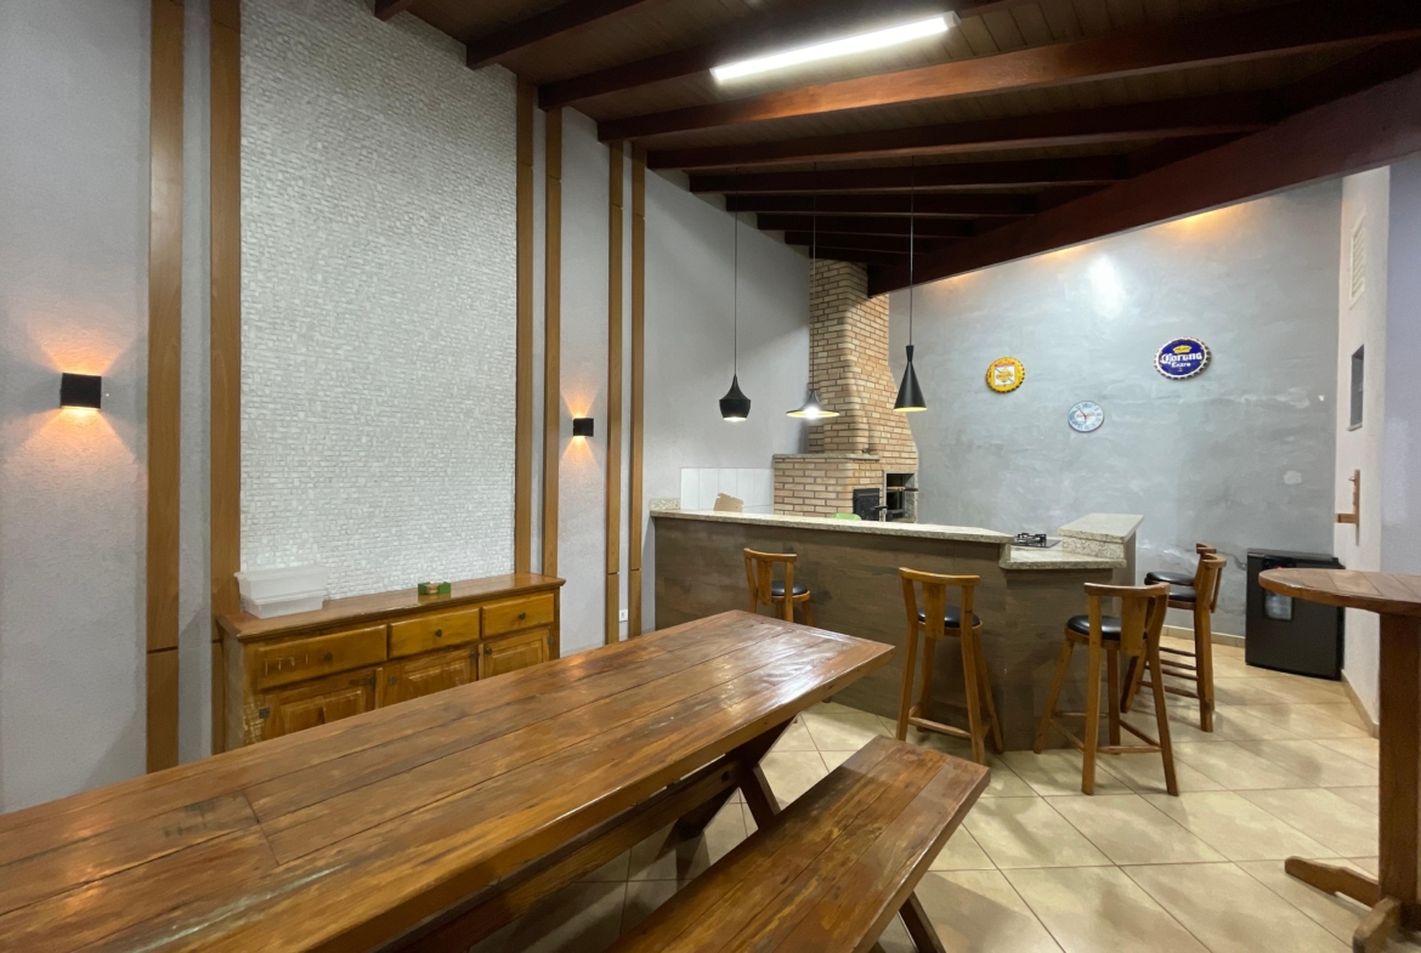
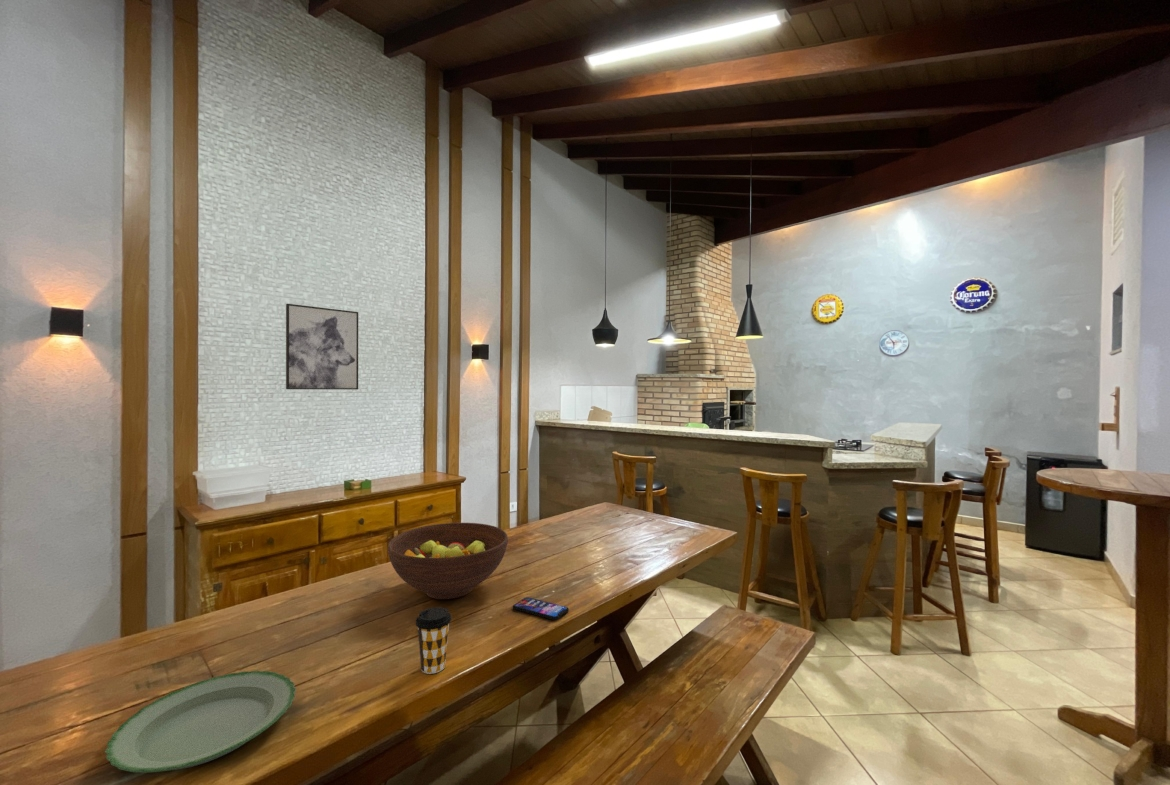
+ plate (209, 721)
+ coffee cup (433, 640)
+ fruit bowl (449, 564)
+ wall art (323, 348)
+ smartphone (540, 608)
